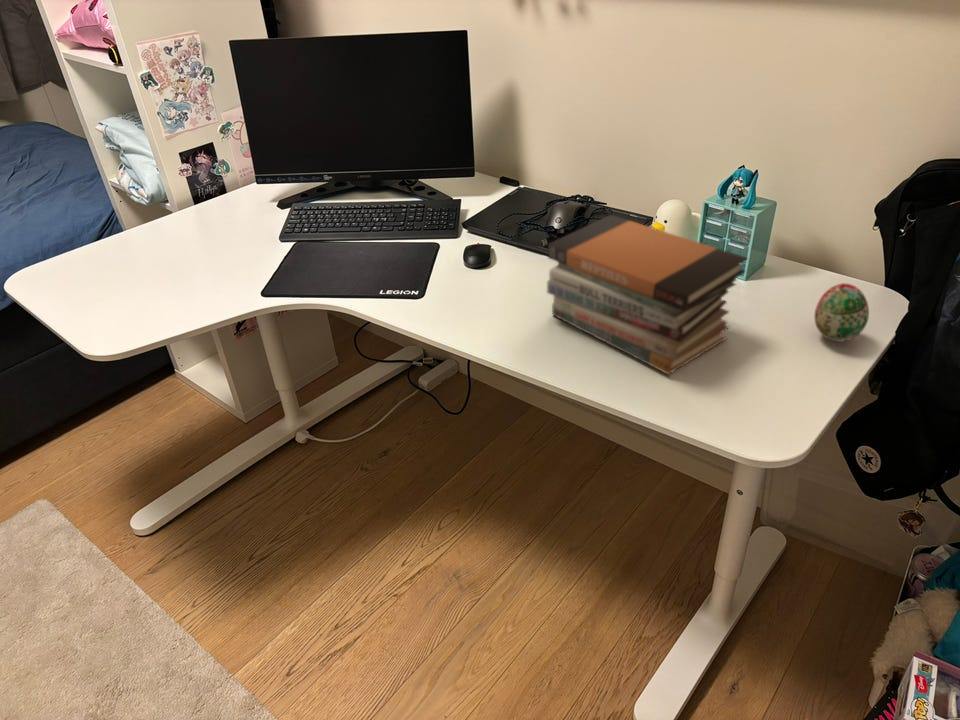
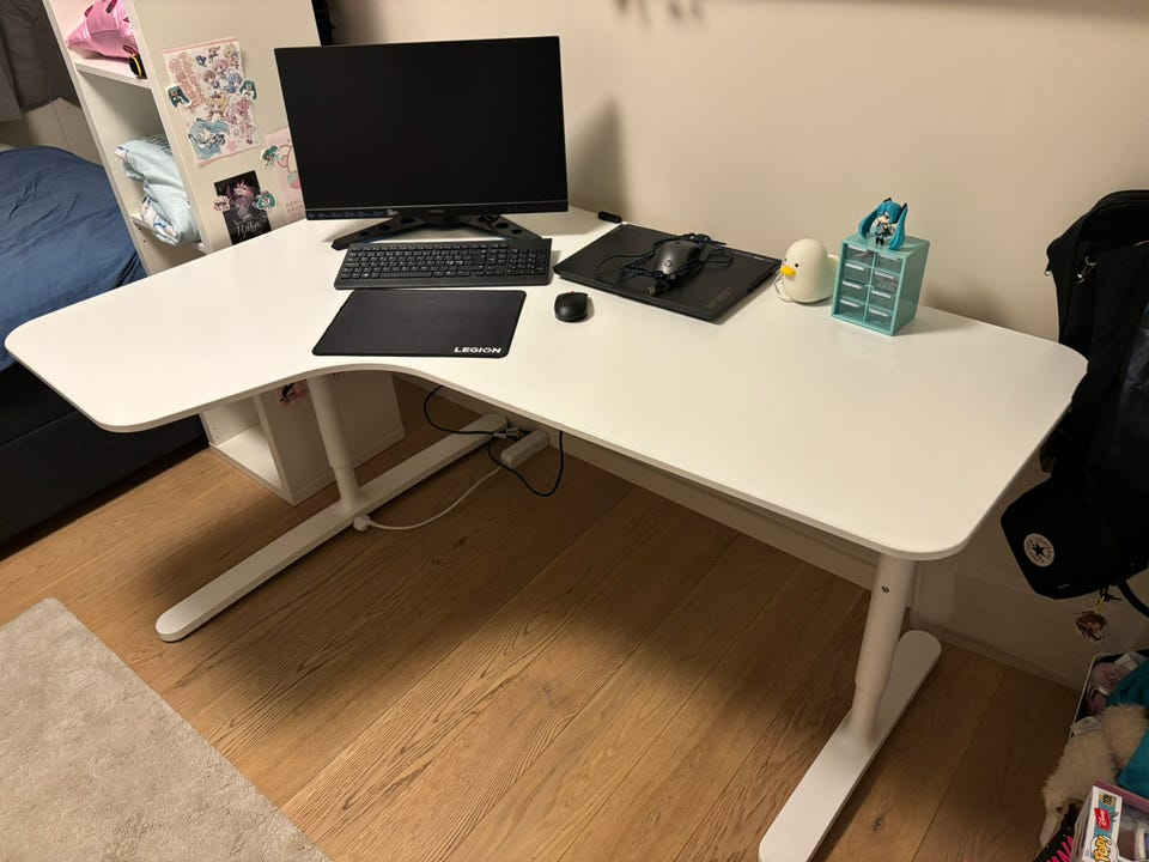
- decorative egg (842, 312)
- book stack (638, 289)
